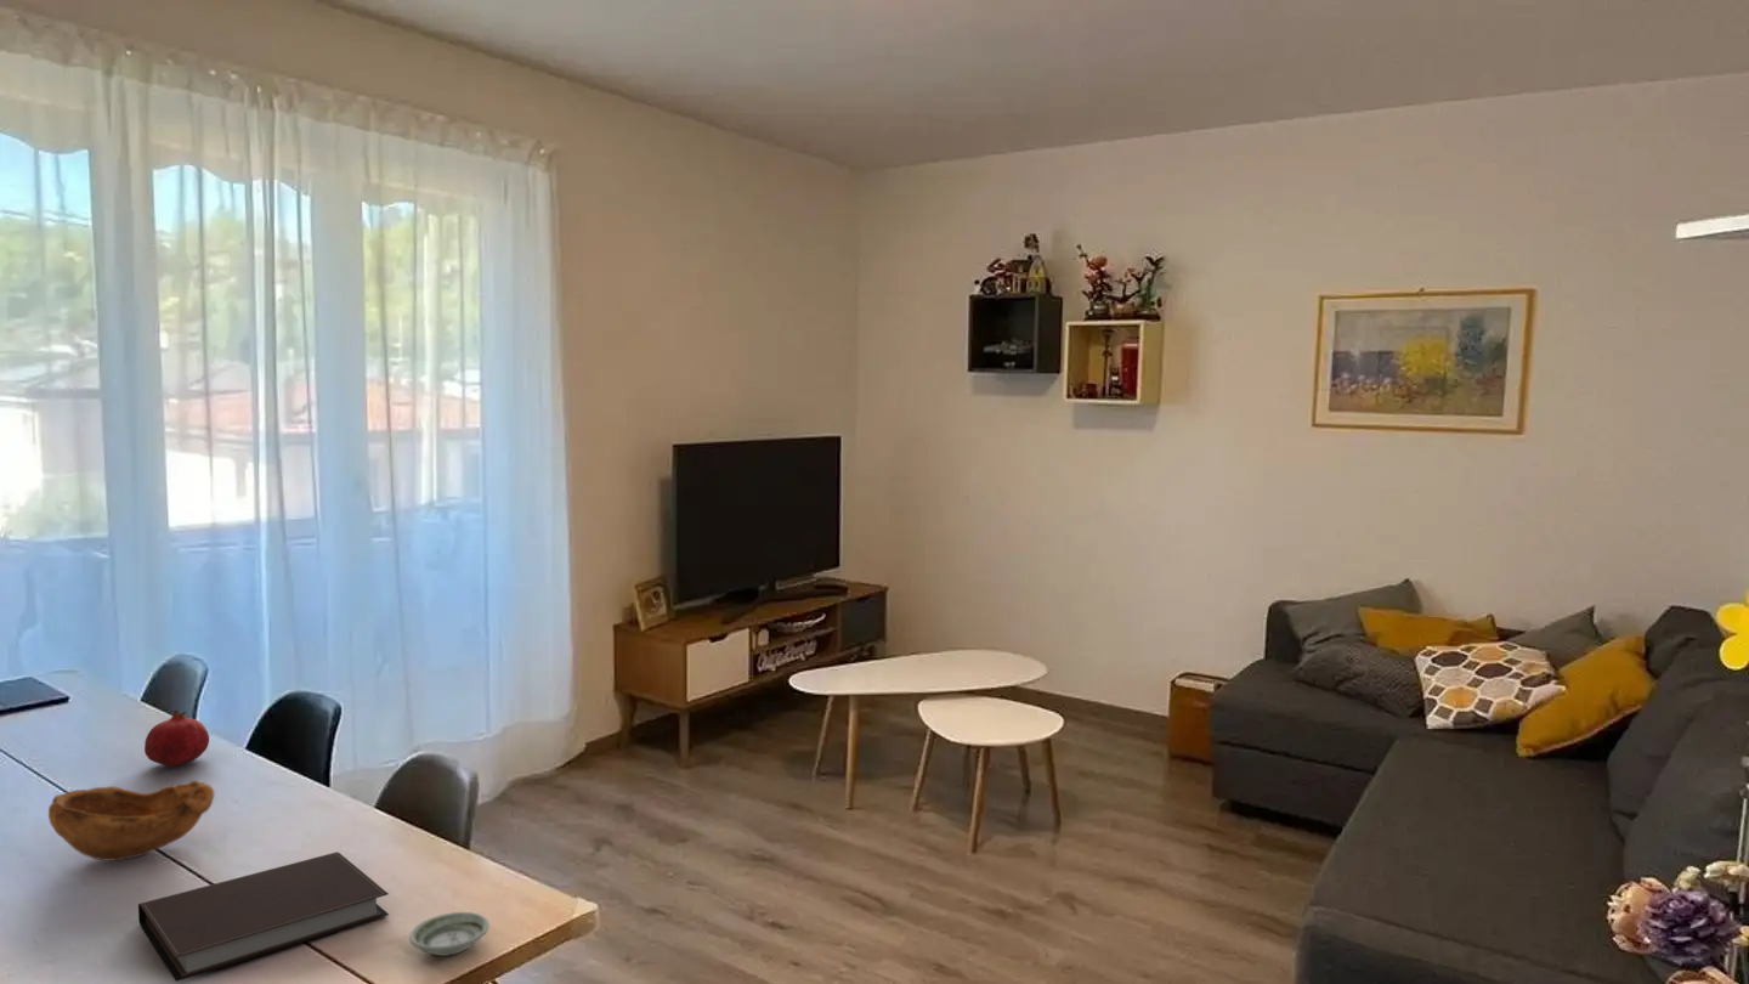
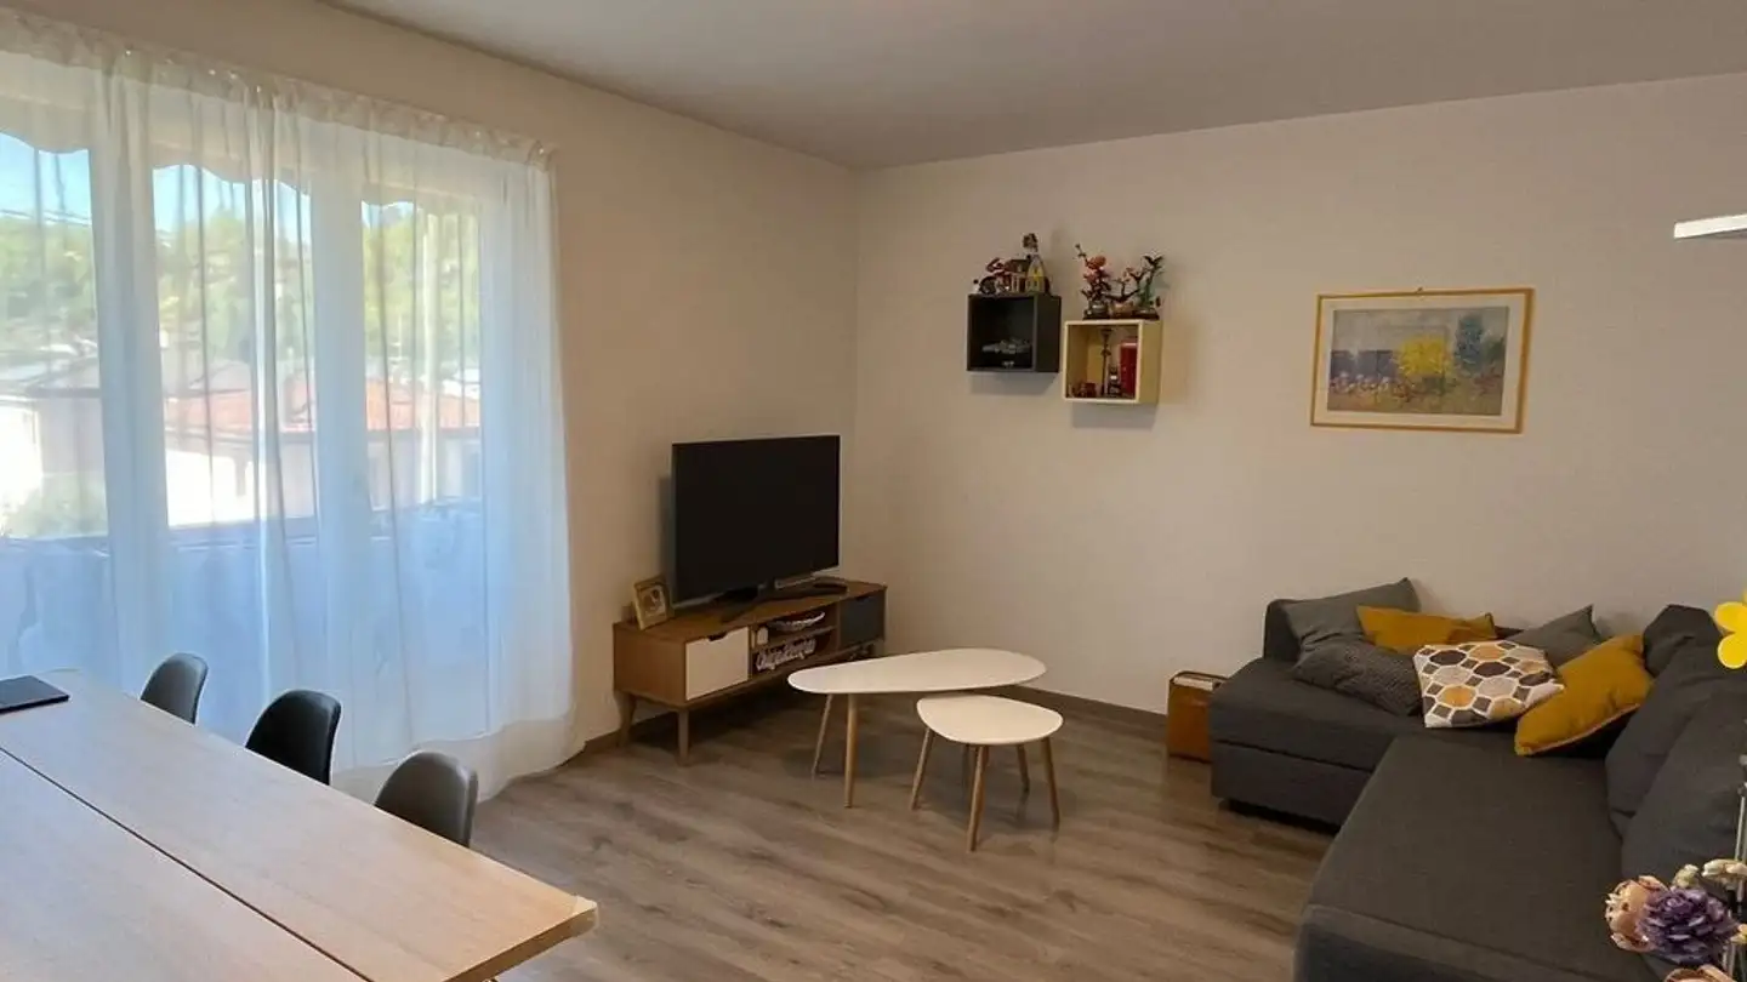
- bowl (136, 820)
- saucer (449, 937)
- fruit (176, 736)
- notebook (265, 907)
